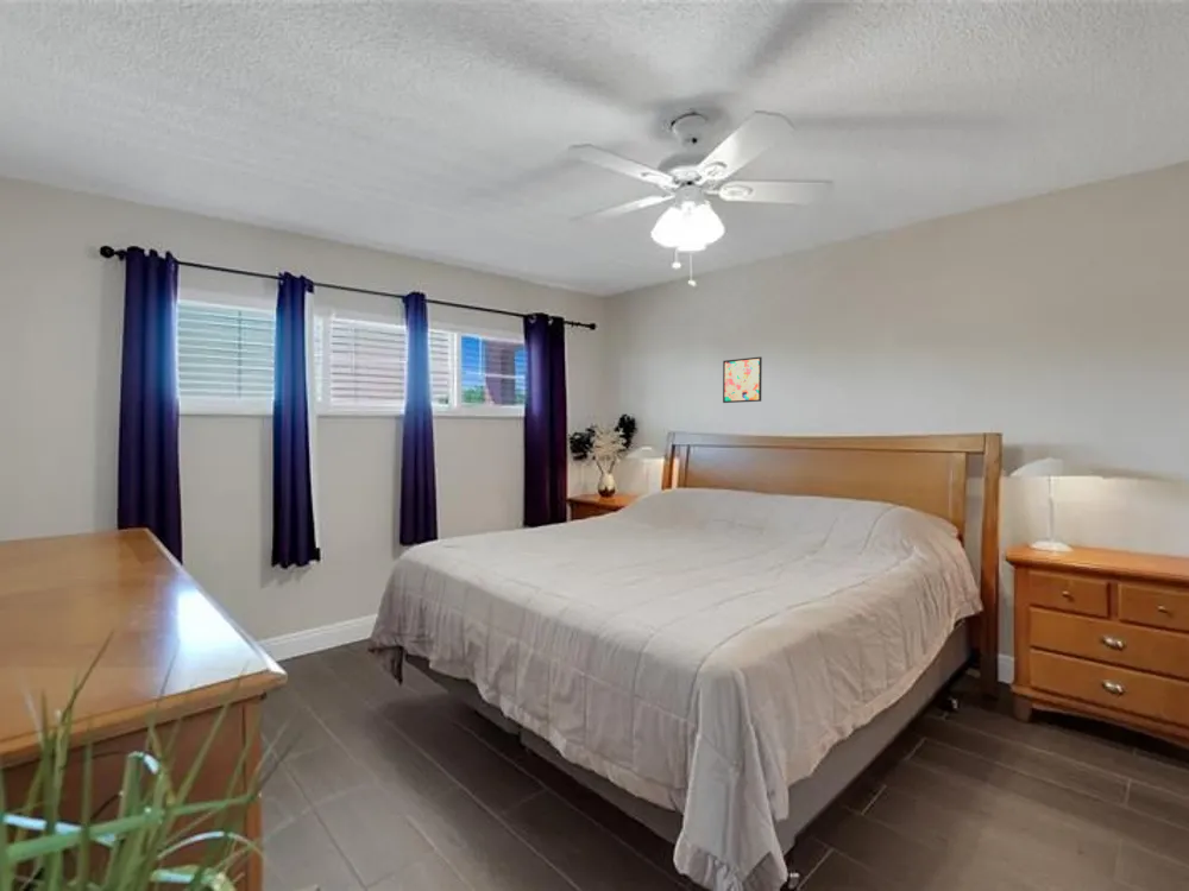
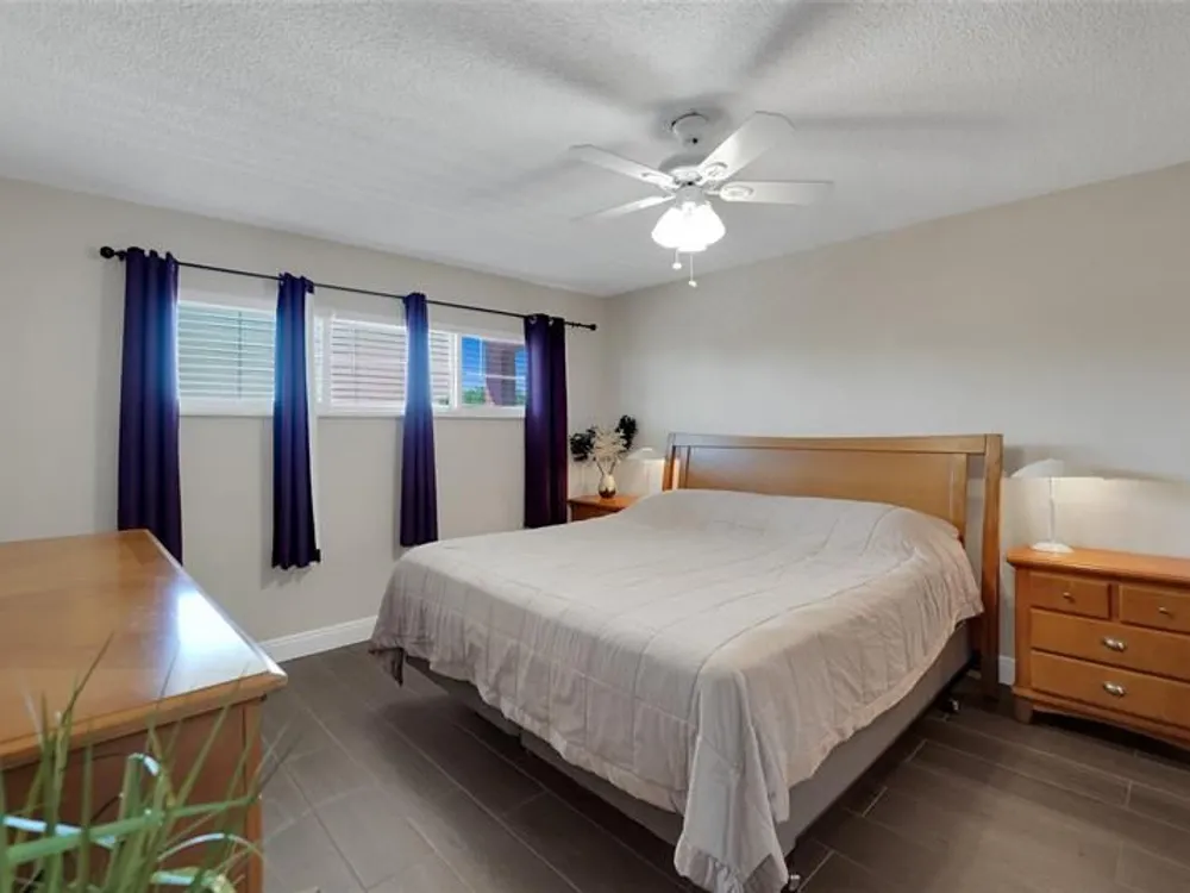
- wall art (741, 380)
